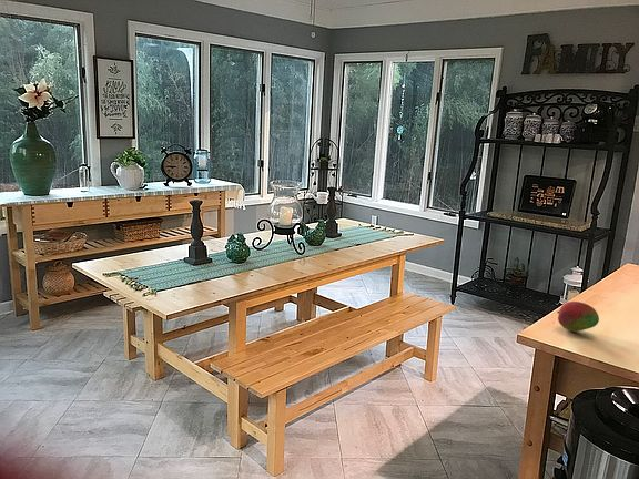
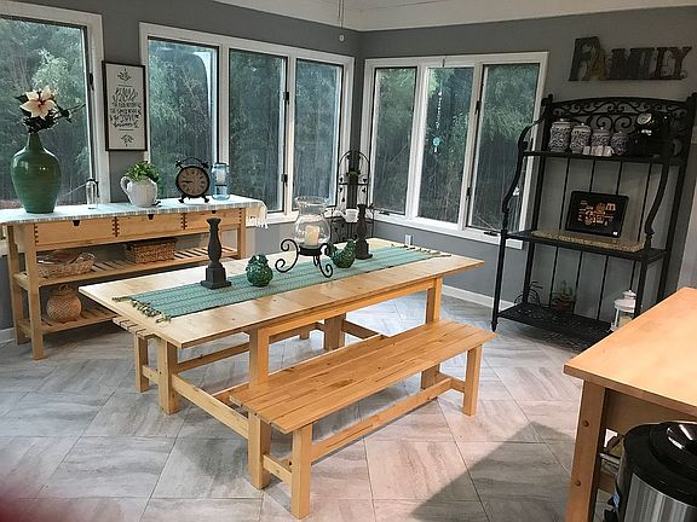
- fruit (577, 317)
